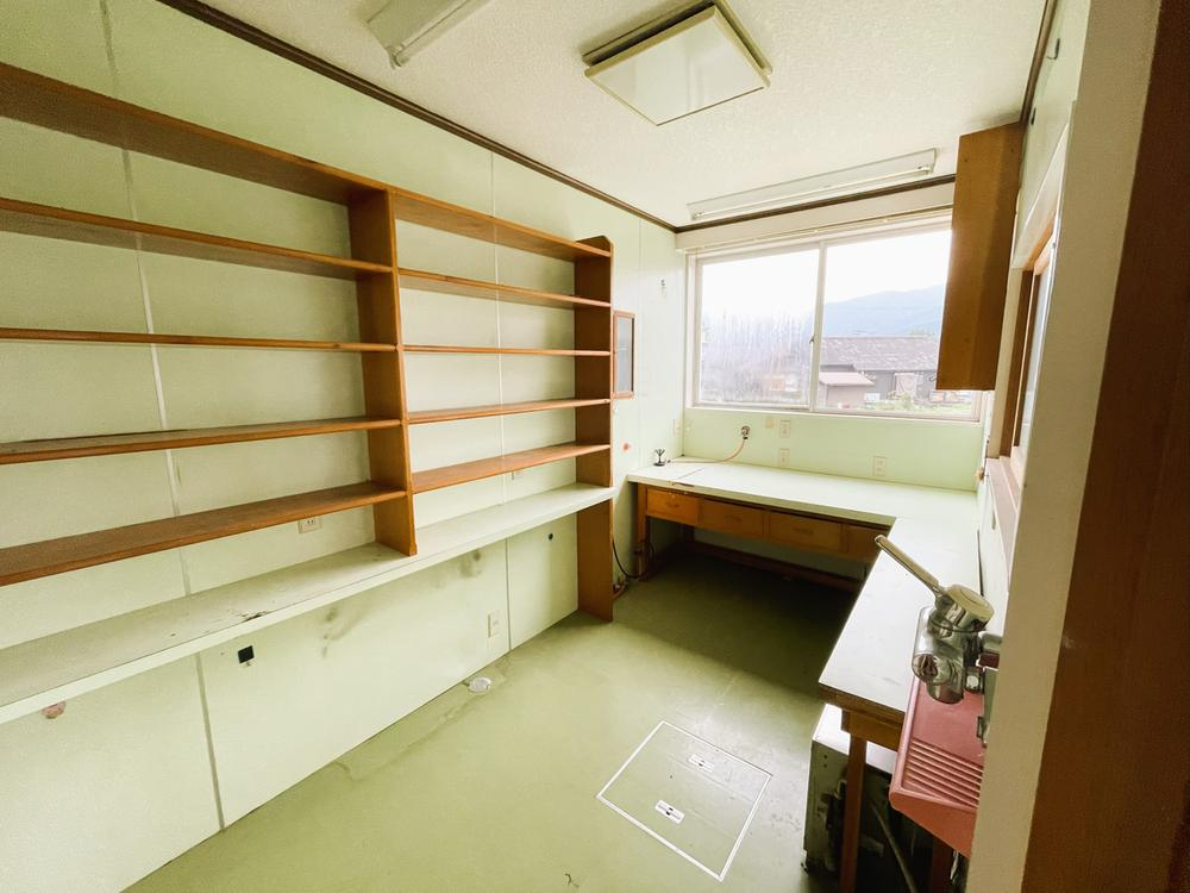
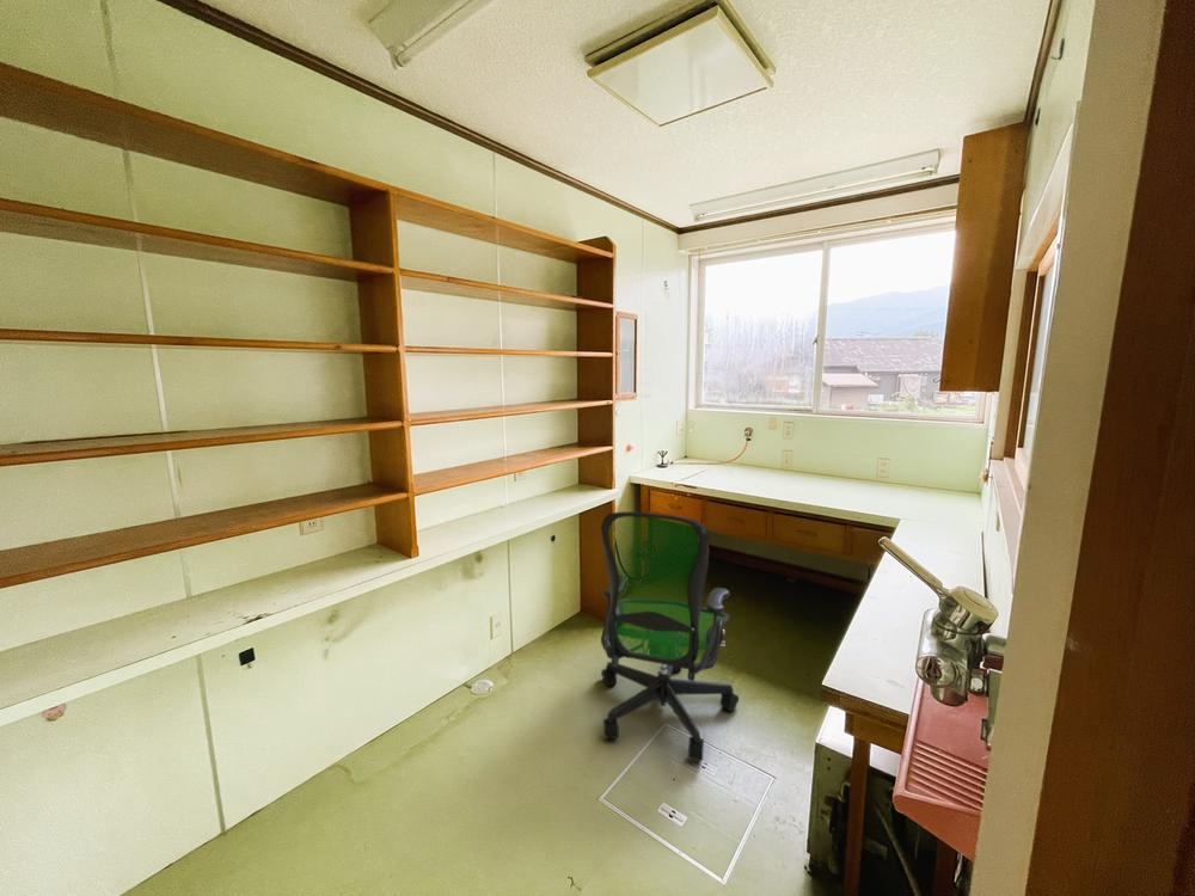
+ office chair (664, 602)
